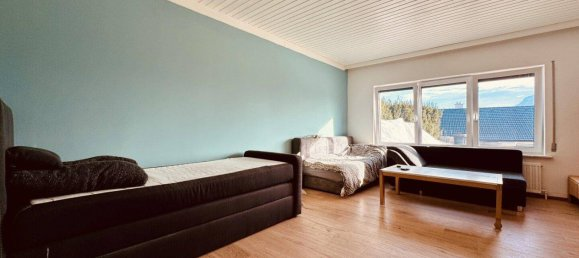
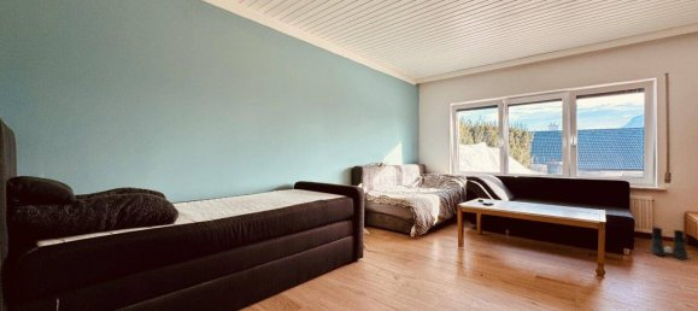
+ boots (668, 247)
